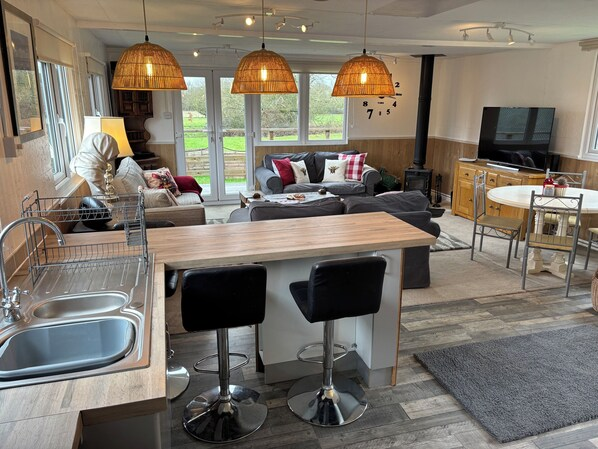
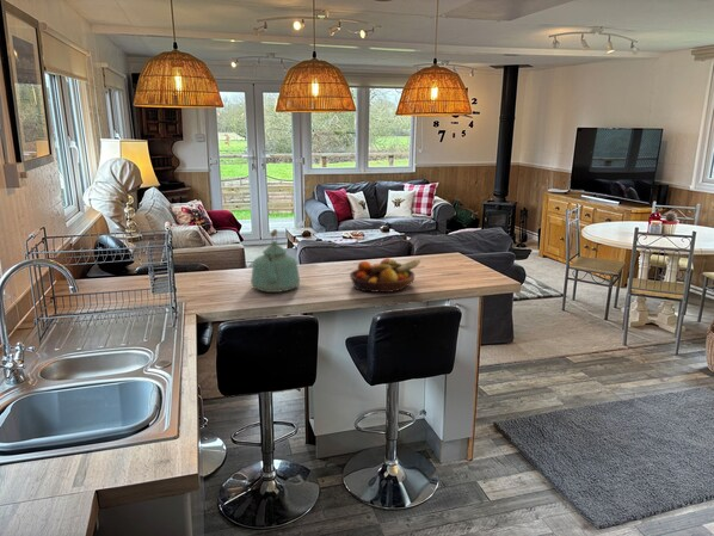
+ kettle (273, 260)
+ fruit bowl (382, 271)
